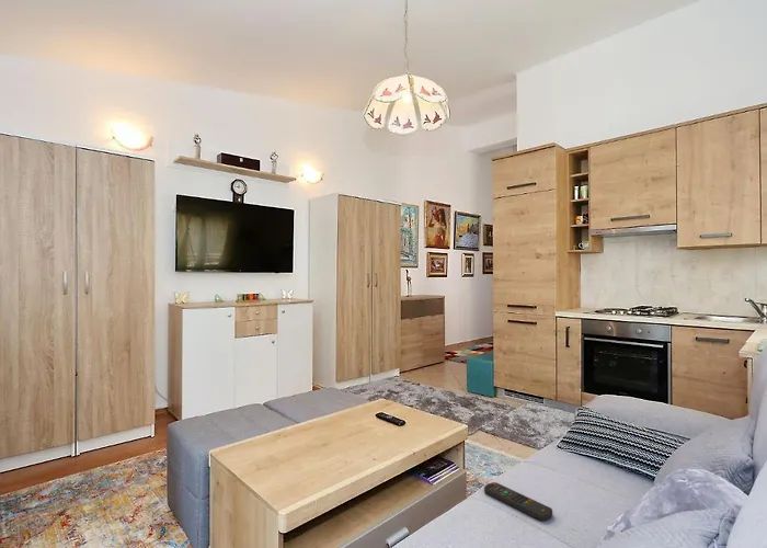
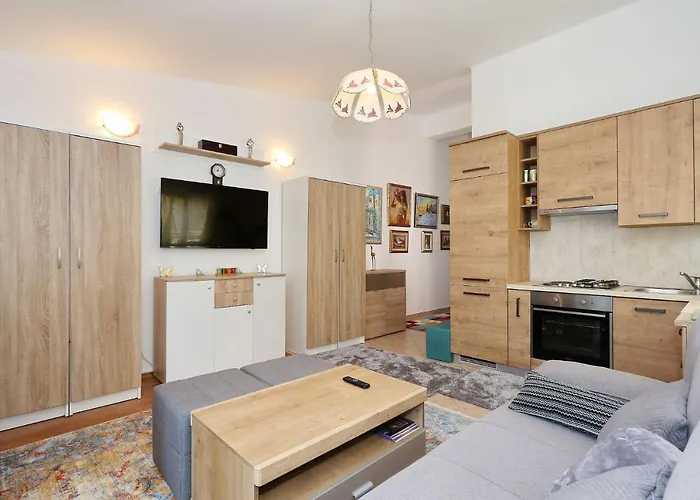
- remote control (516, 500)
